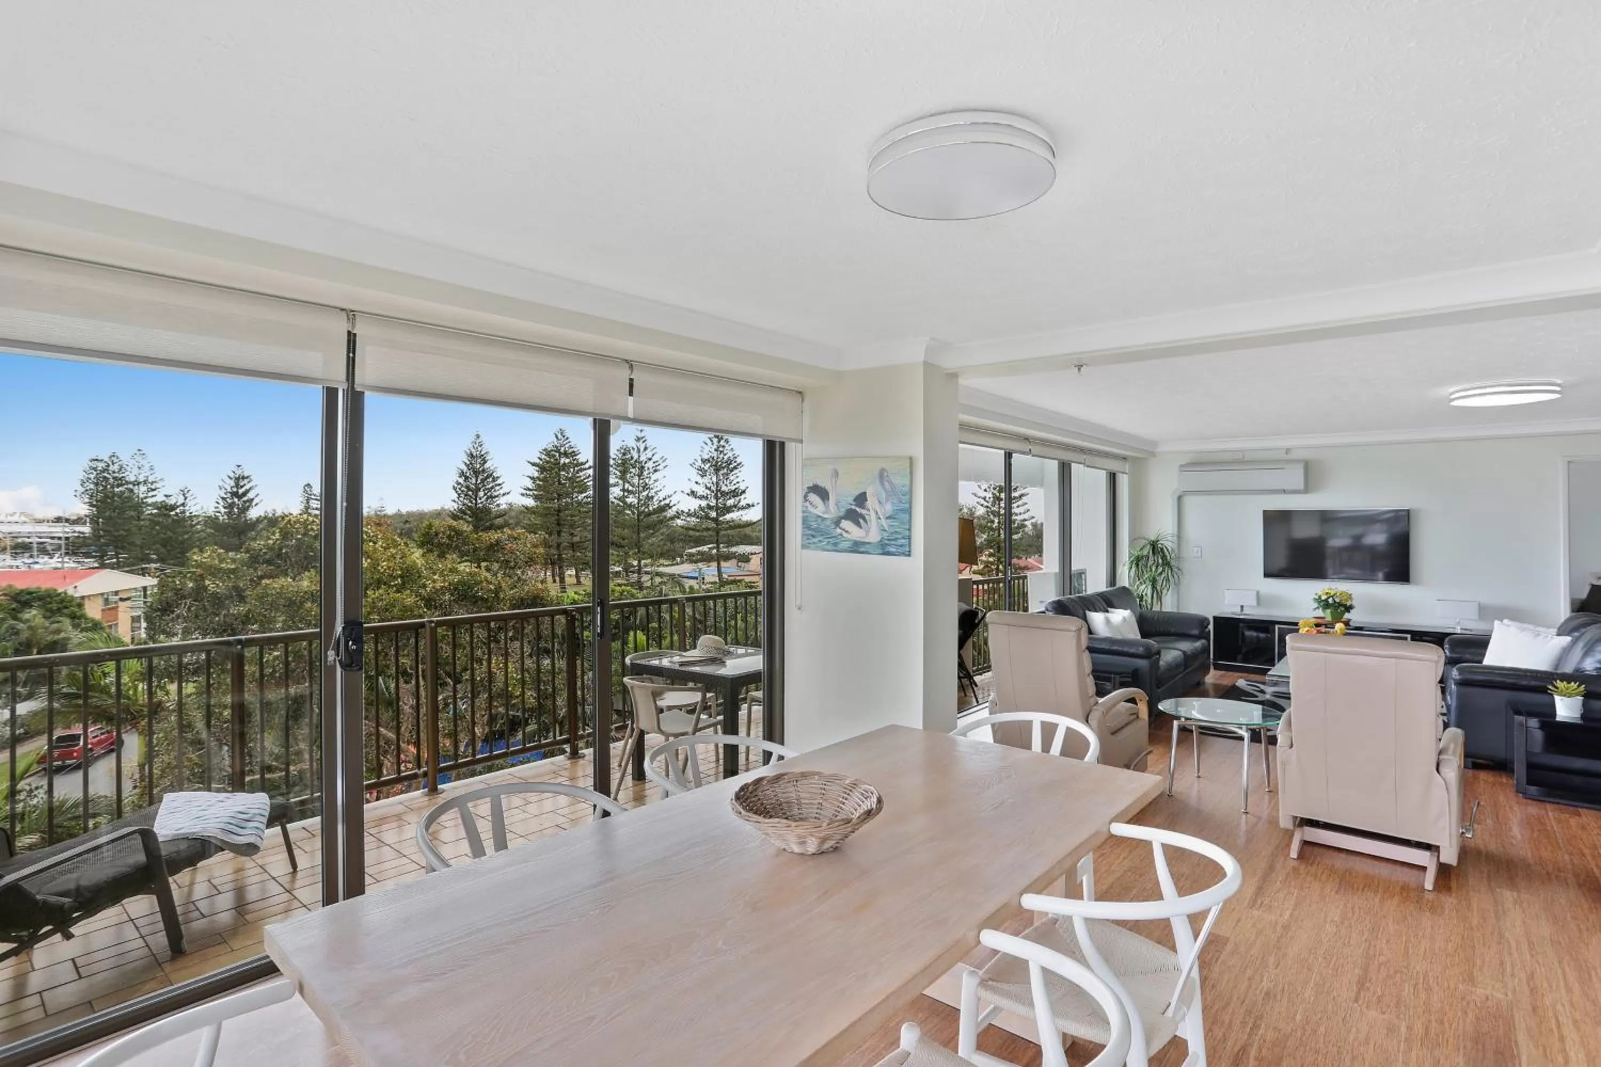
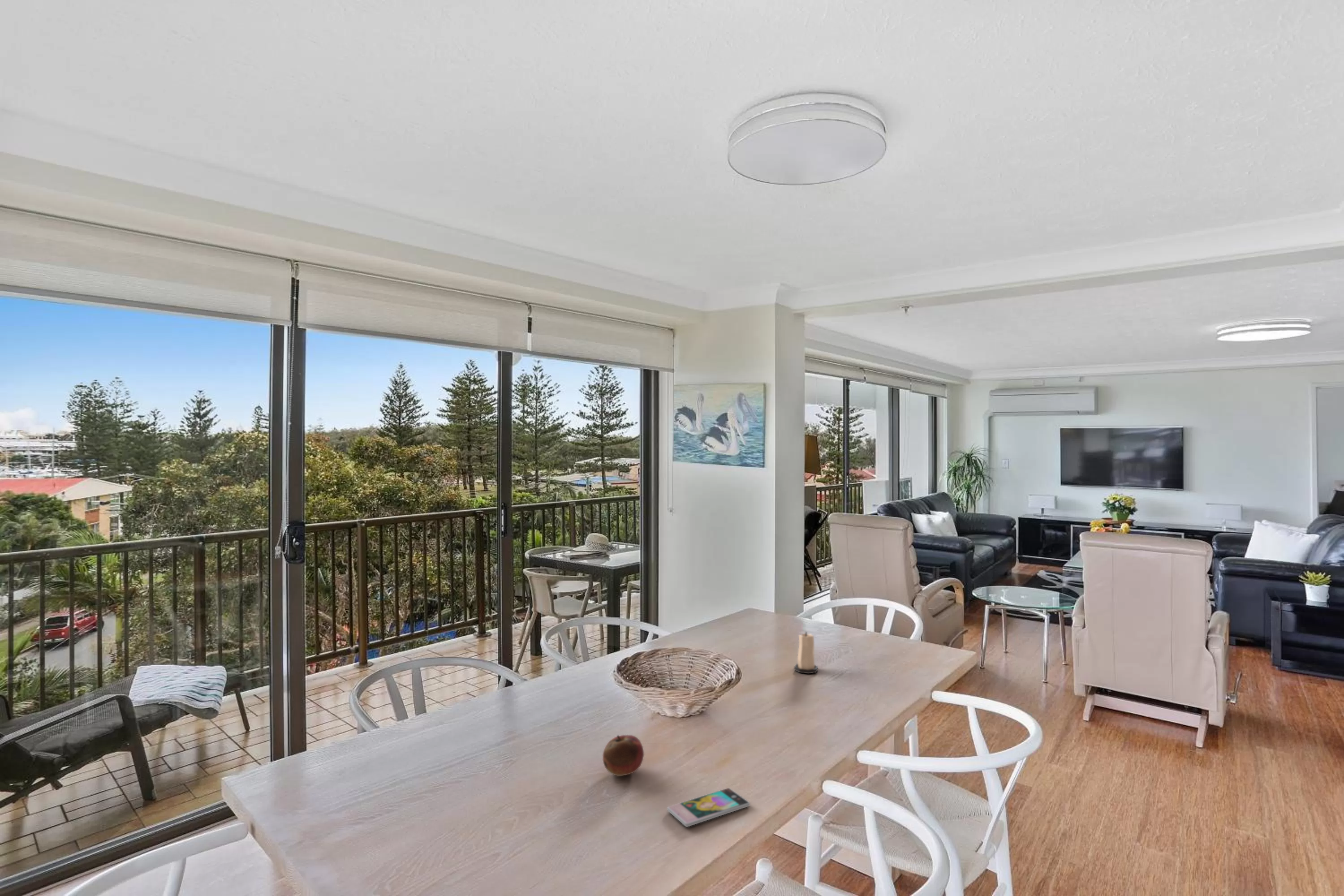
+ fruit (623, 754)
+ candle (806, 650)
+ smartphone (709, 806)
